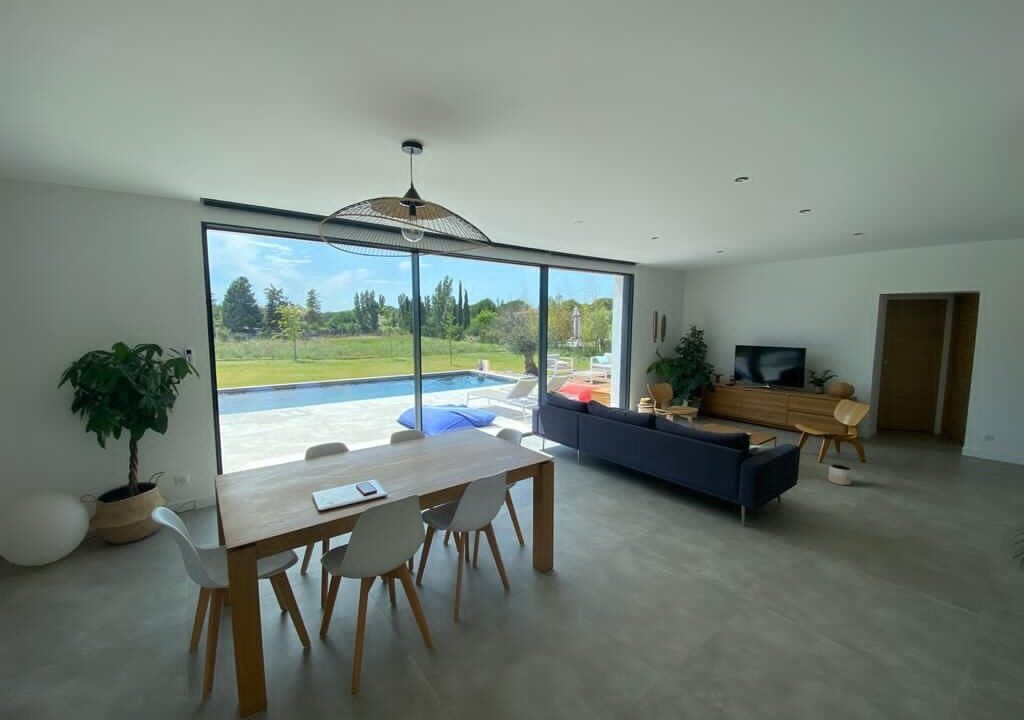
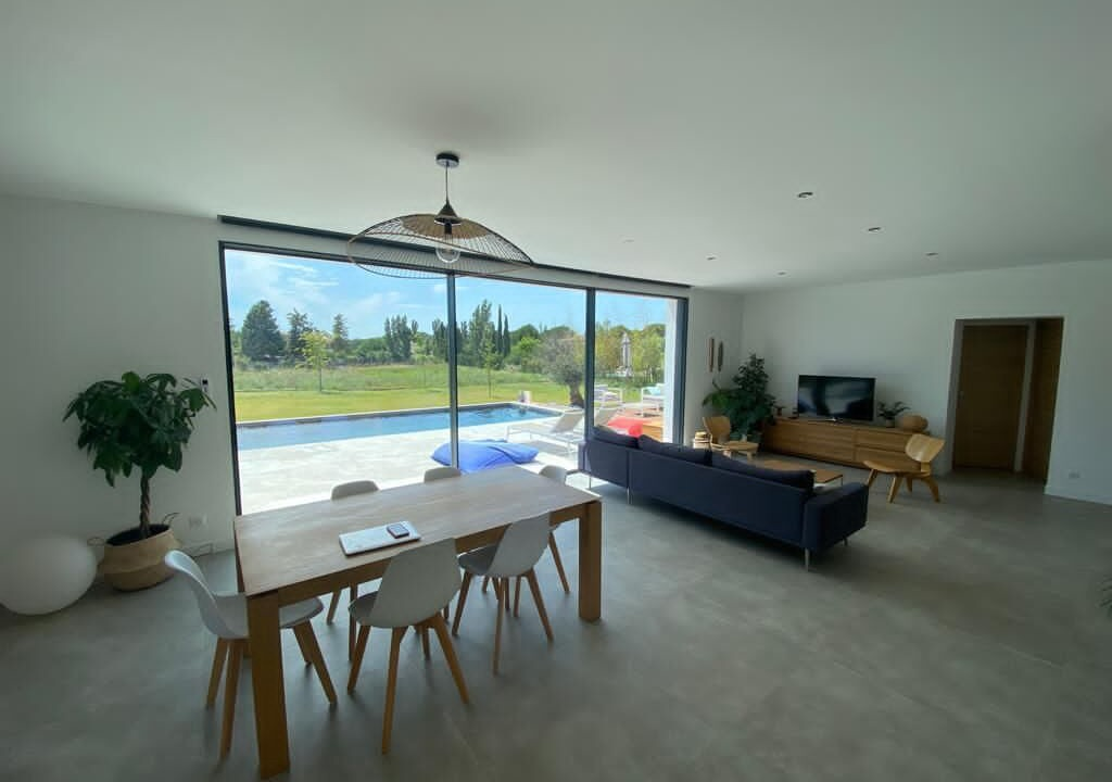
- planter (840, 474)
